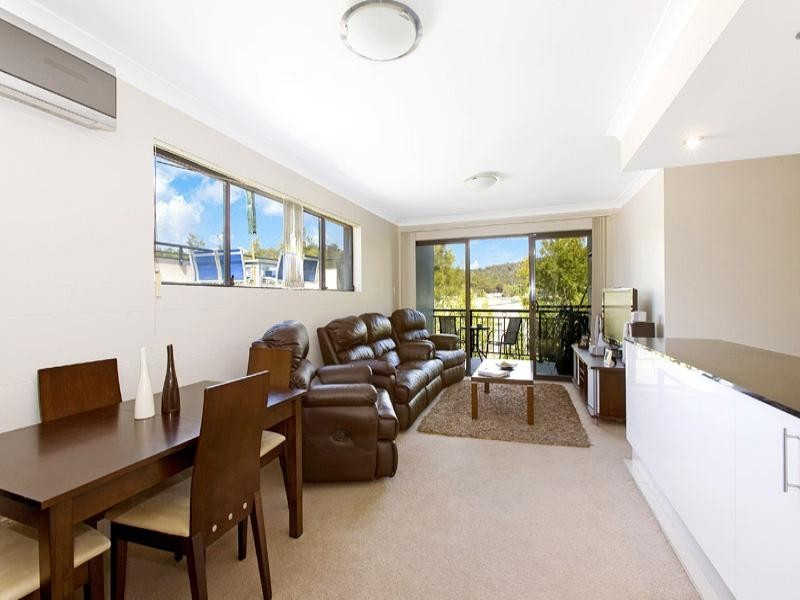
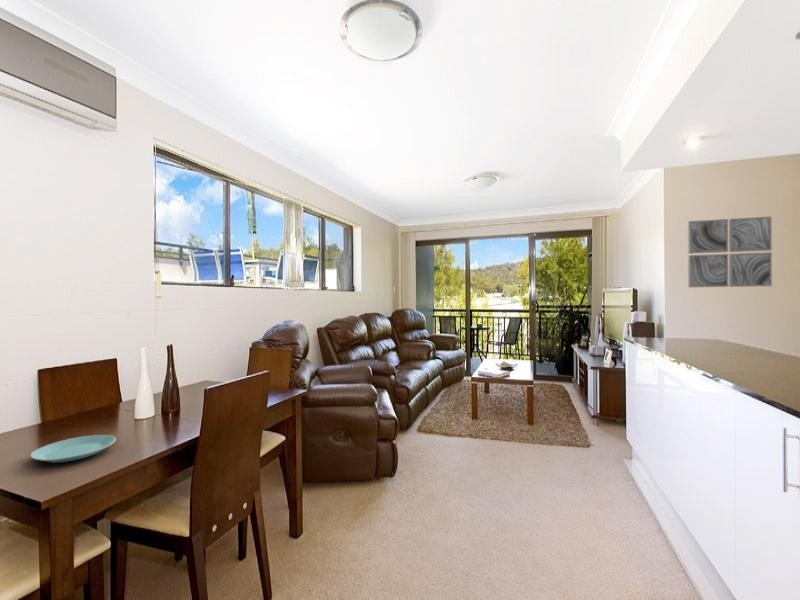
+ plate (75, 449)
+ wall art (729, 254)
